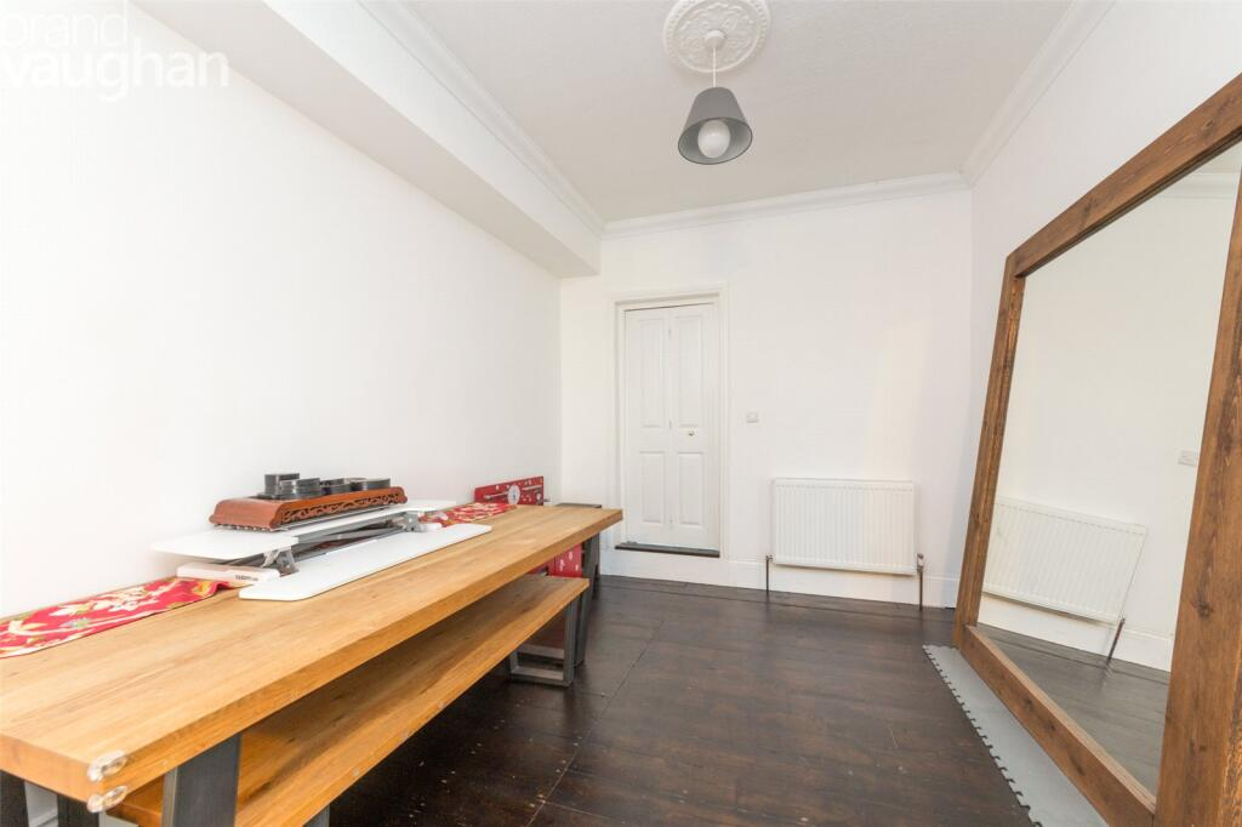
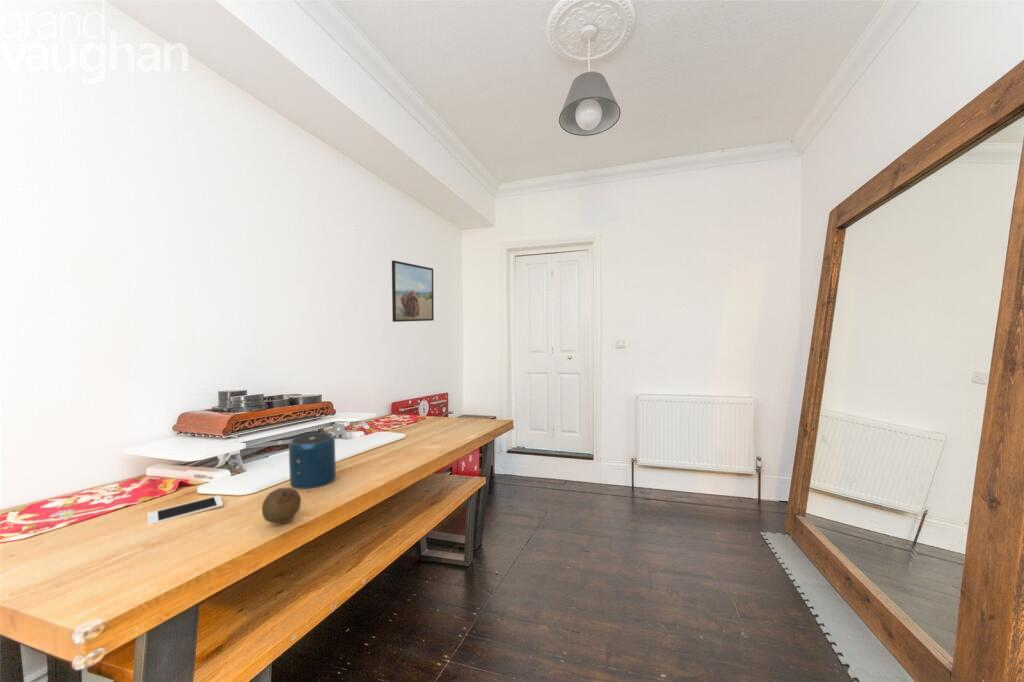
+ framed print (414, 293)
+ fruit (281, 504)
+ speaker (312, 459)
+ cell phone (186, 509)
